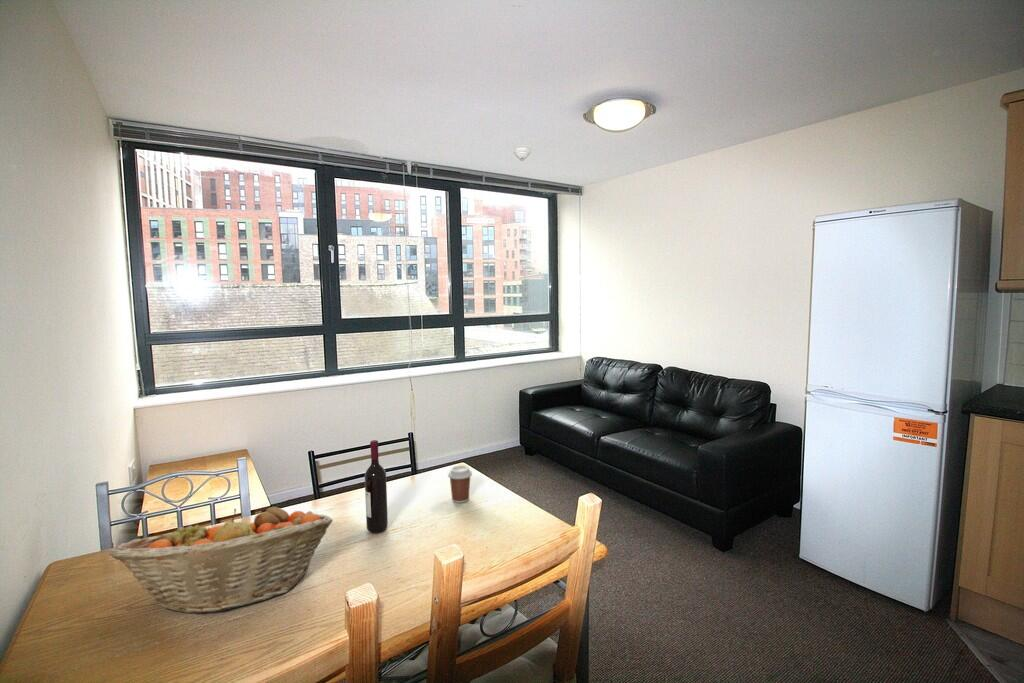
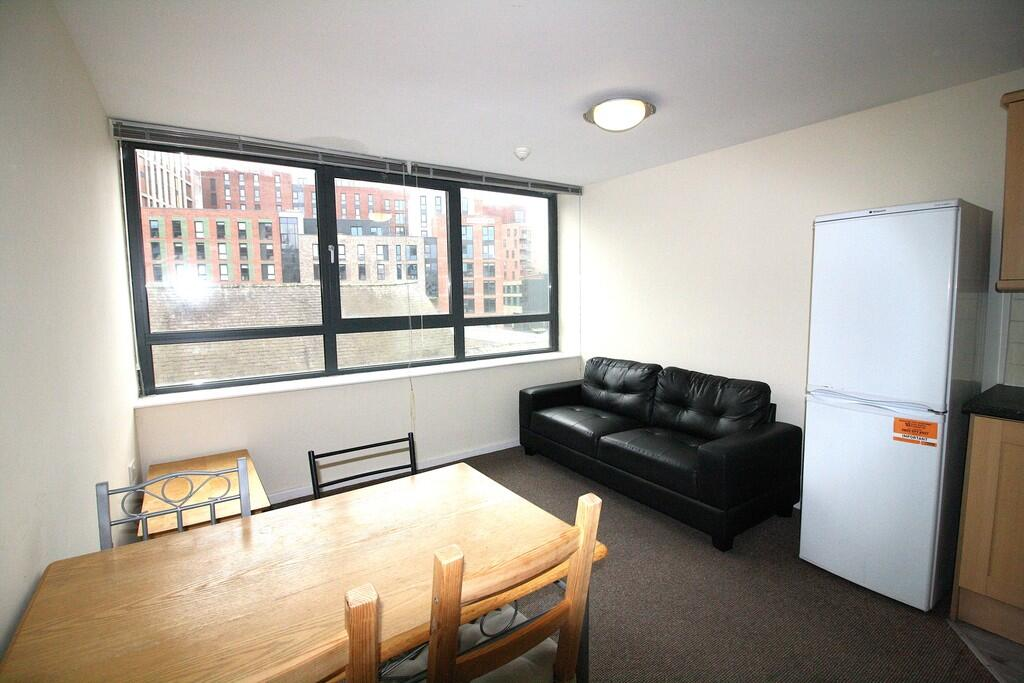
- wine bottle (375, 485)
- fruit basket (231, 547)
- coffee cup (460, 483)
